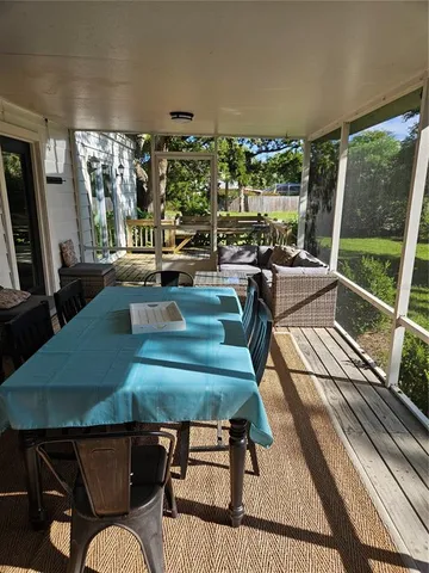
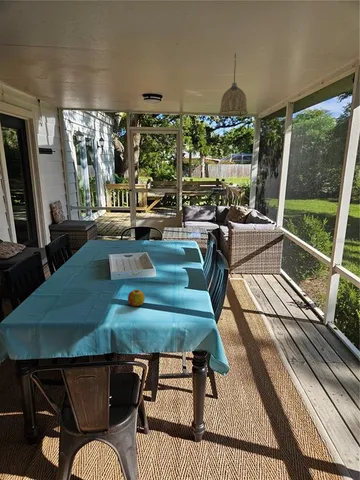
+ pendant lamp (234, 84)
+ fruit (136, 297)
